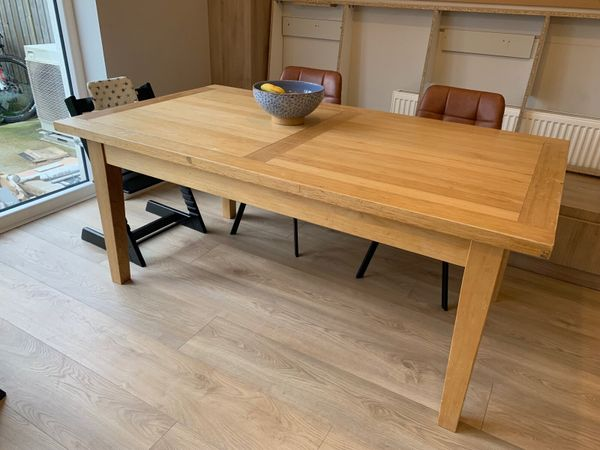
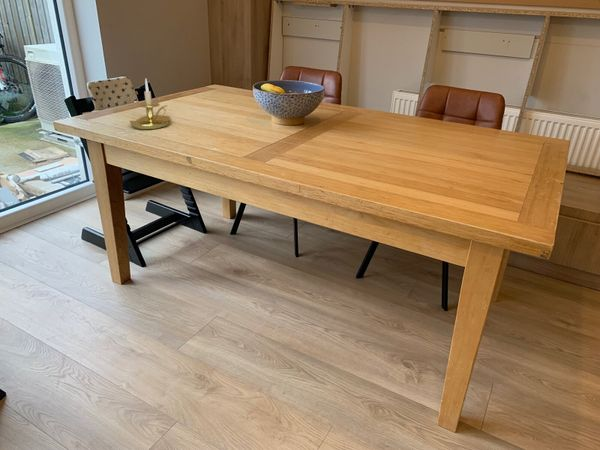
+ candle holder (150, 101)
